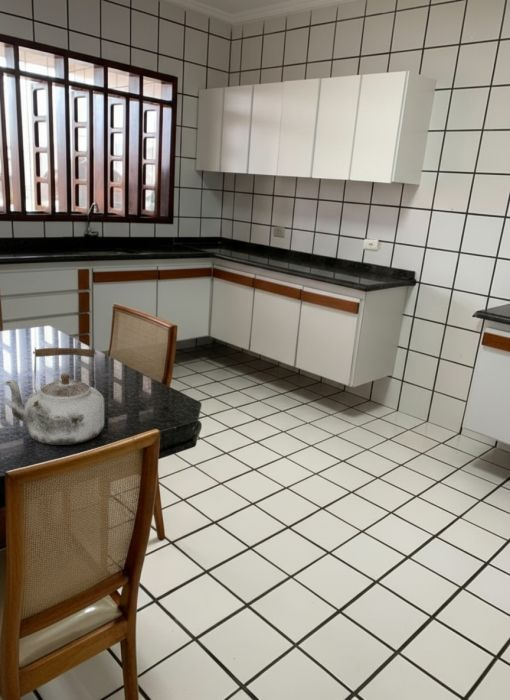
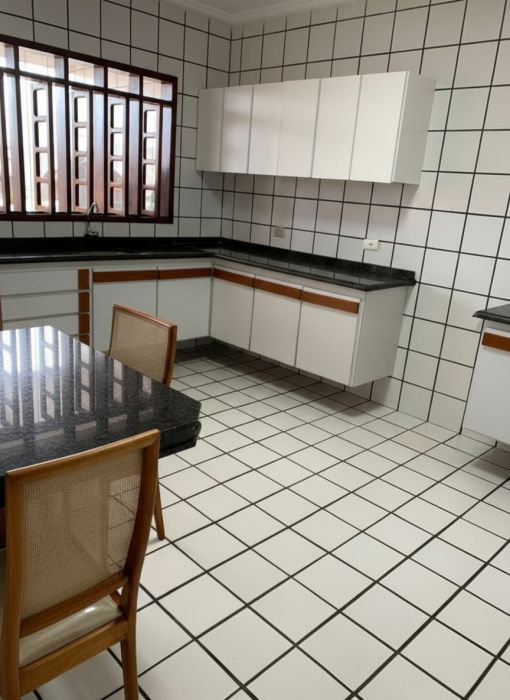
- kettle (55, 391)
